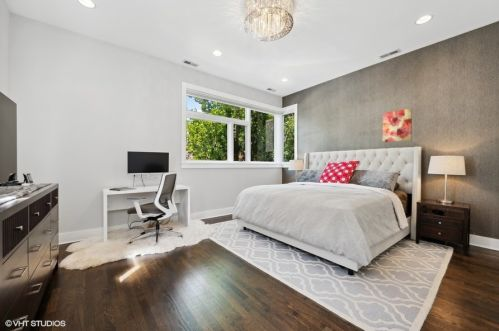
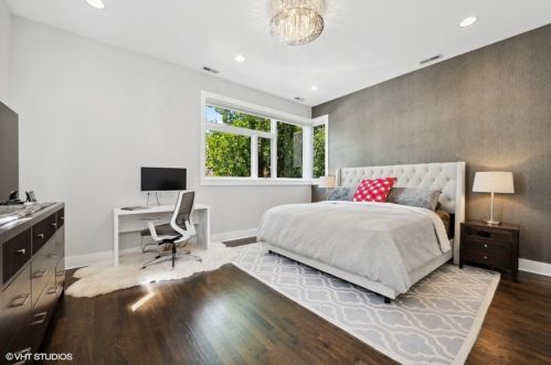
- wall art (396, 126)
